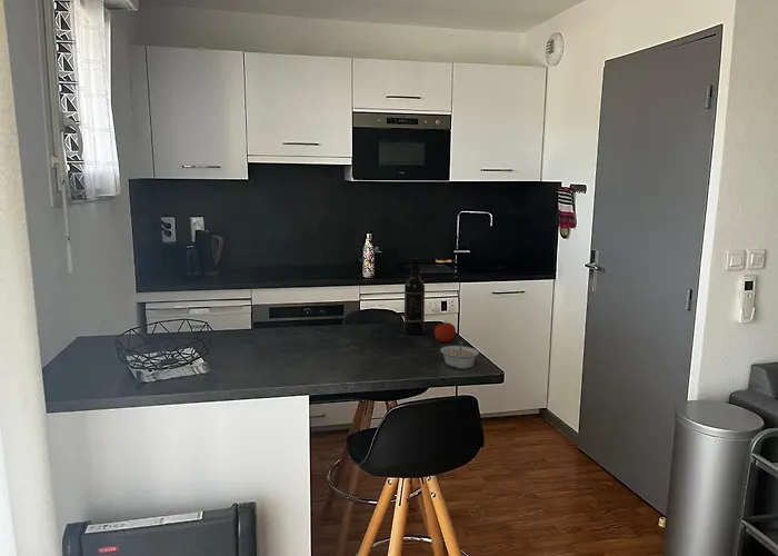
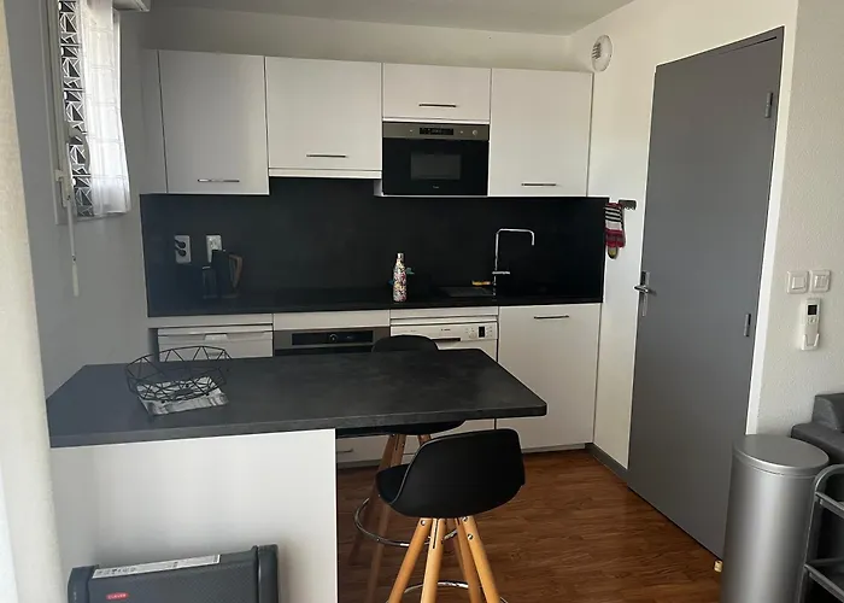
- legume (458, 356)
- apple (445, 330)
- wine bottle (415, 295)
